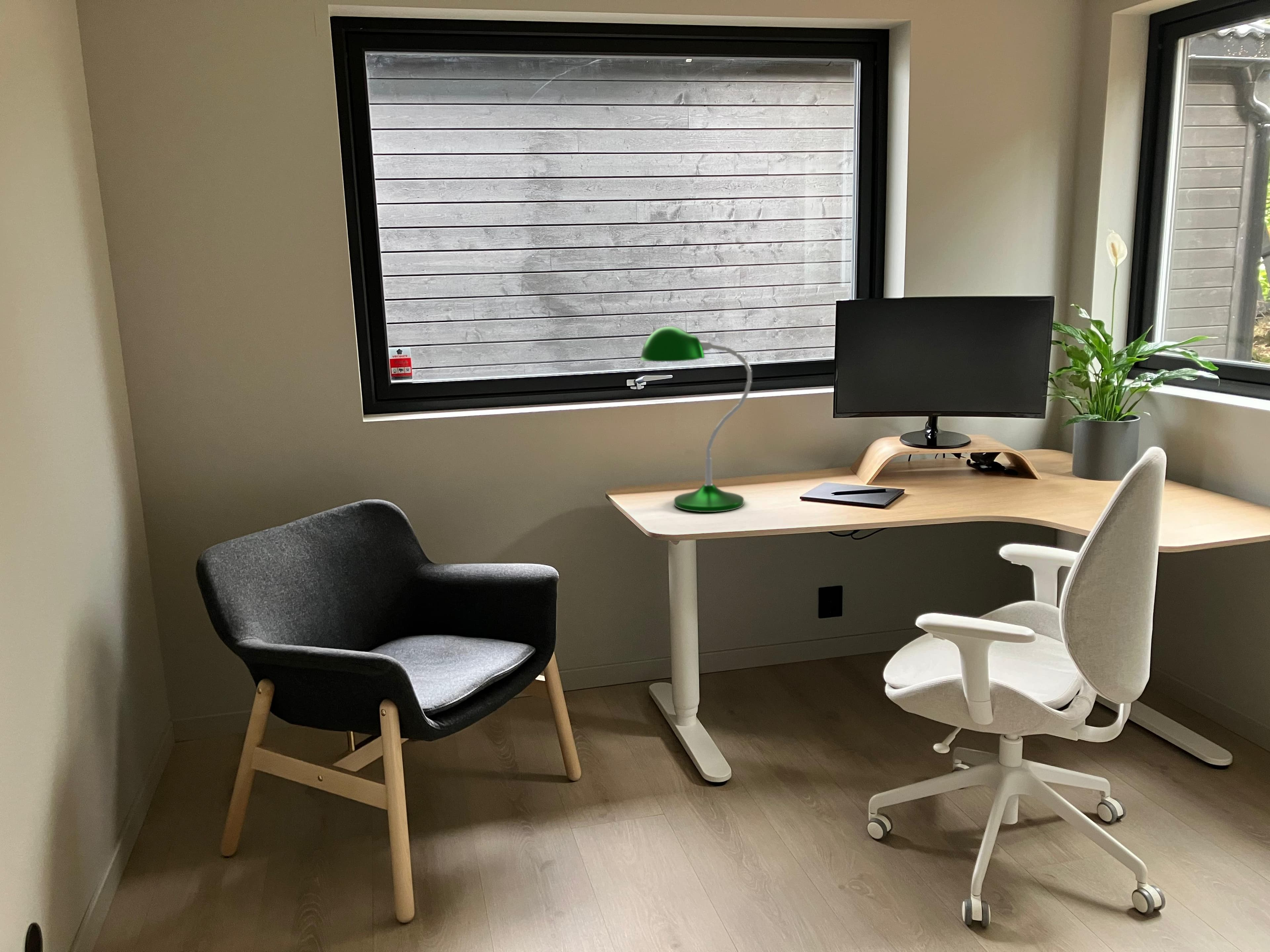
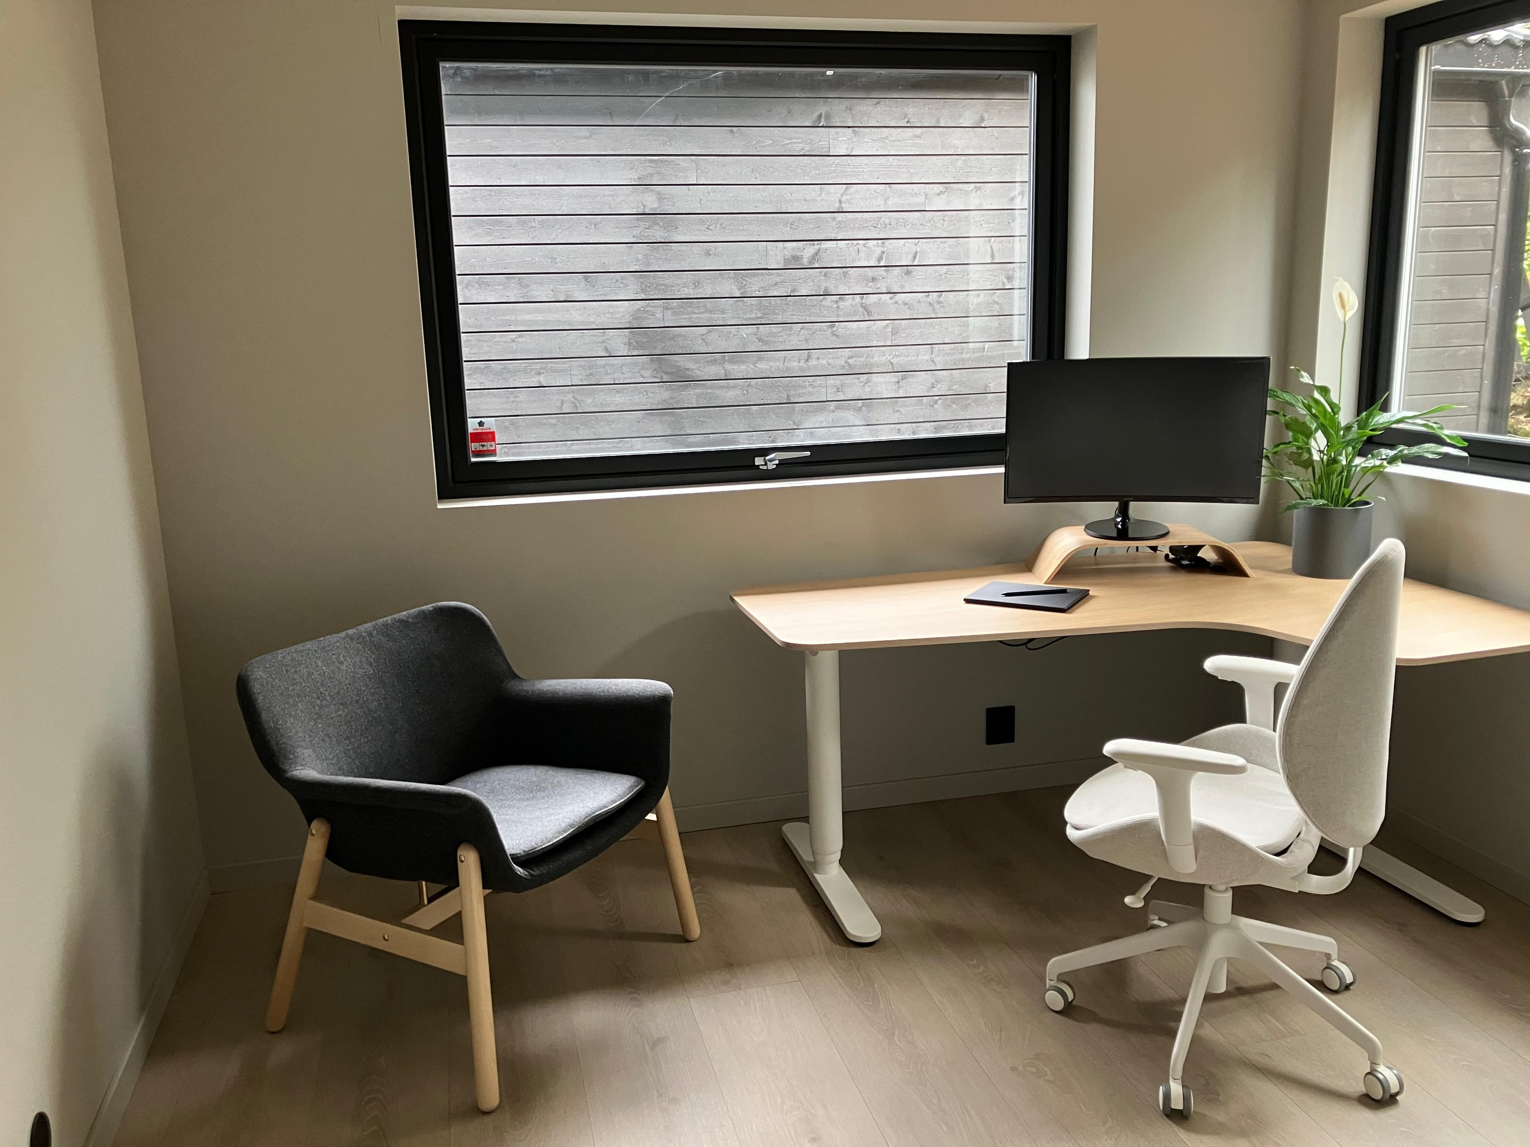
- desk lamp (715, 429)
